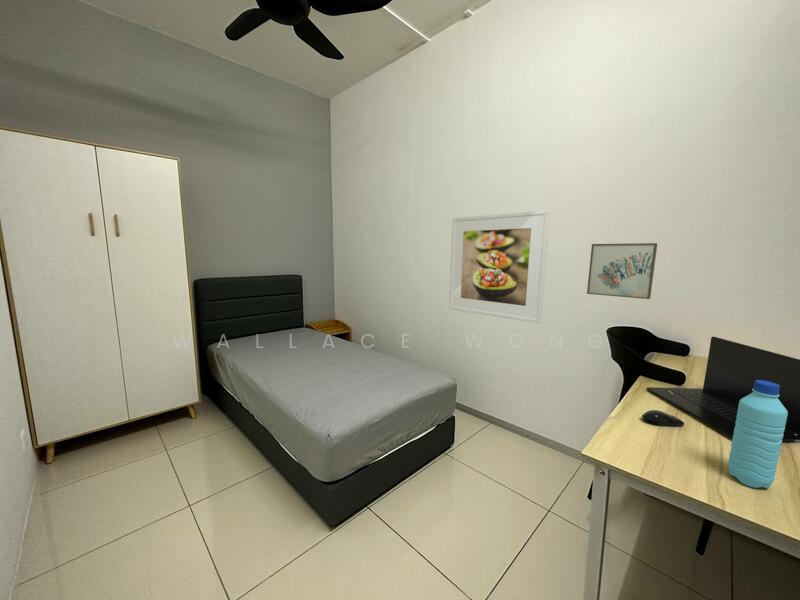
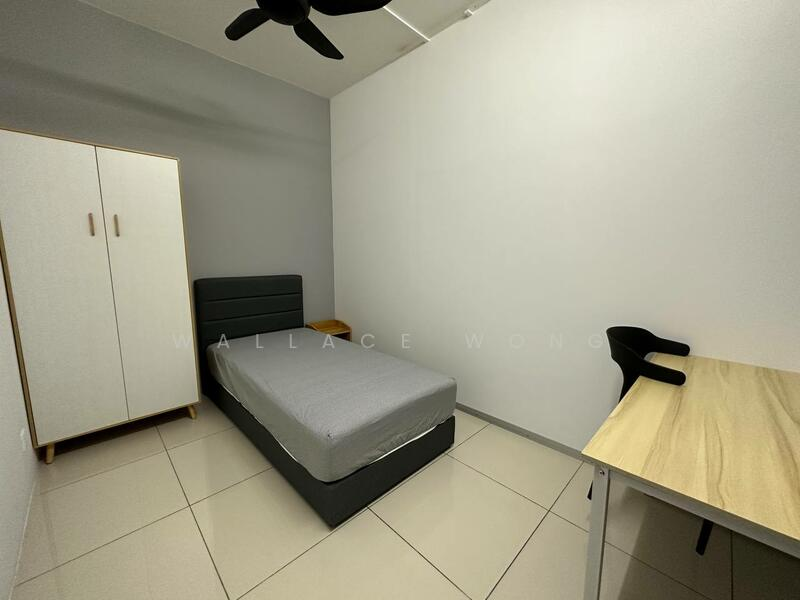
- laptop (721, 380)
- water bottle (757, 432)
- computer mouse (663, 417)
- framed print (493, 266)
- wall art (619, 270)
